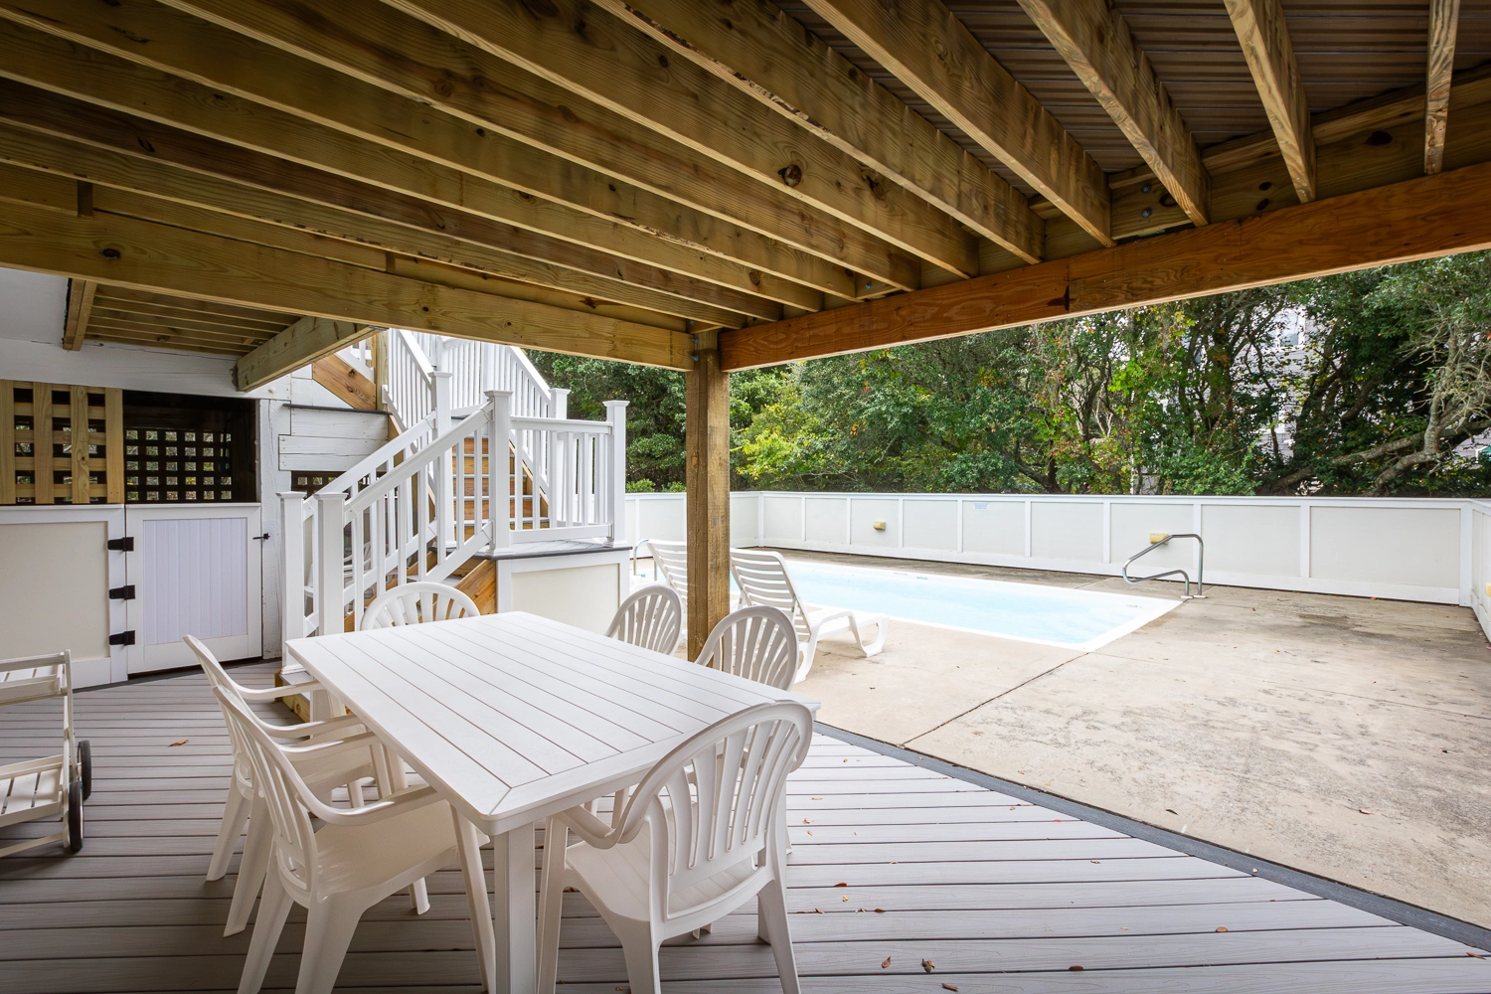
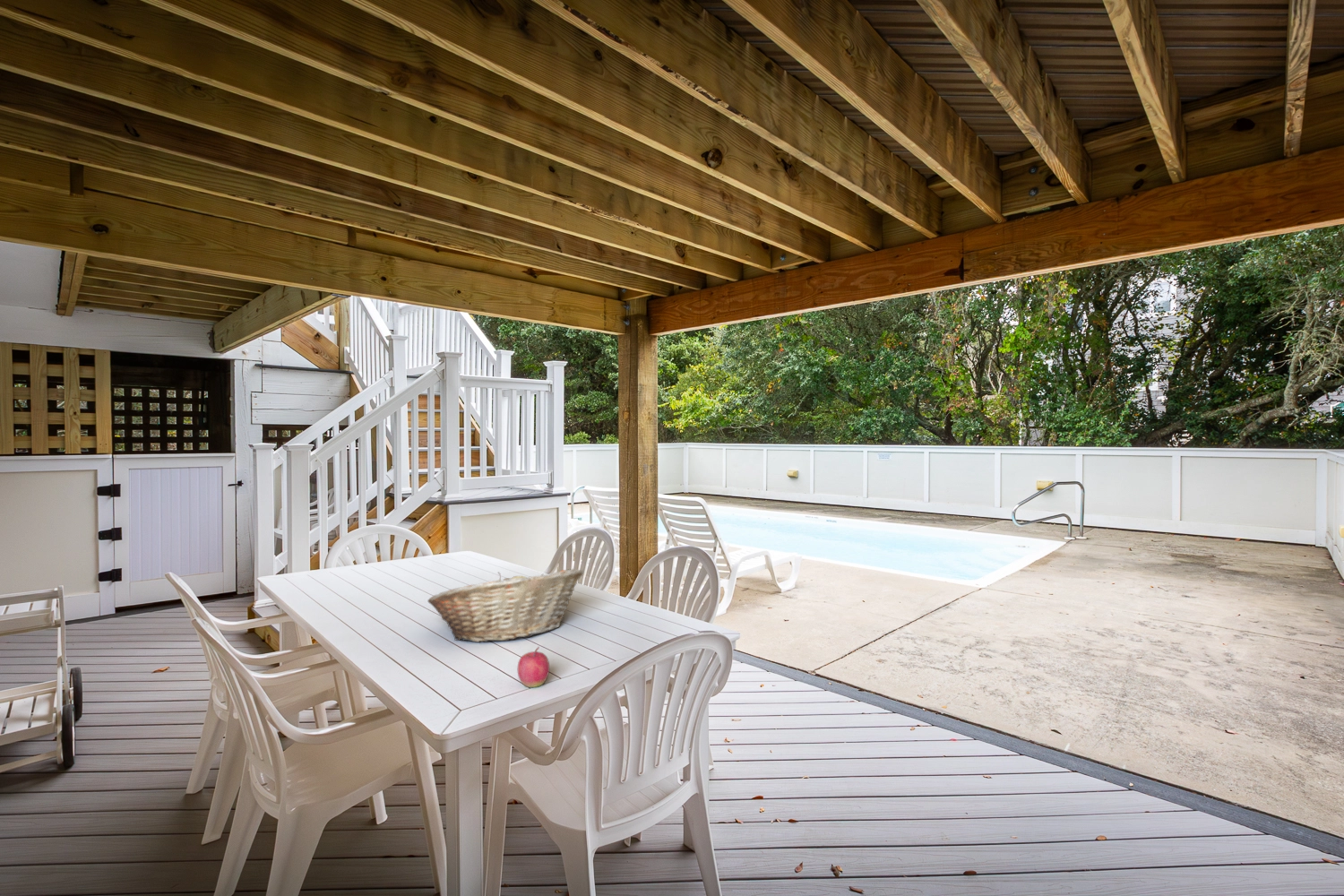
+ fruit basket (509, 598)
+ apple (533, 665)
